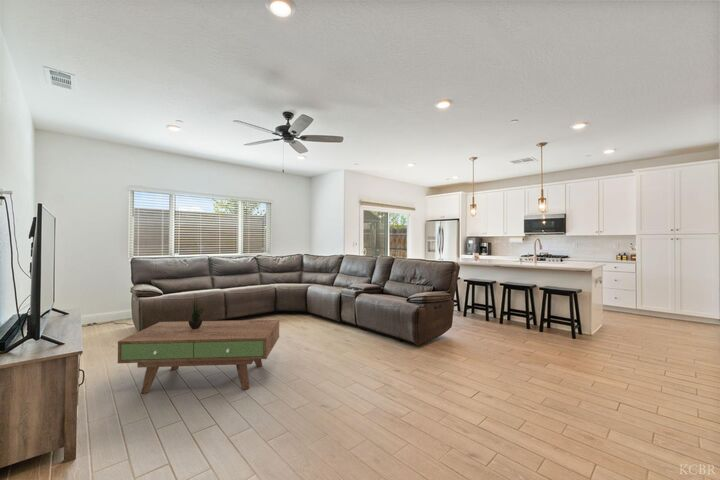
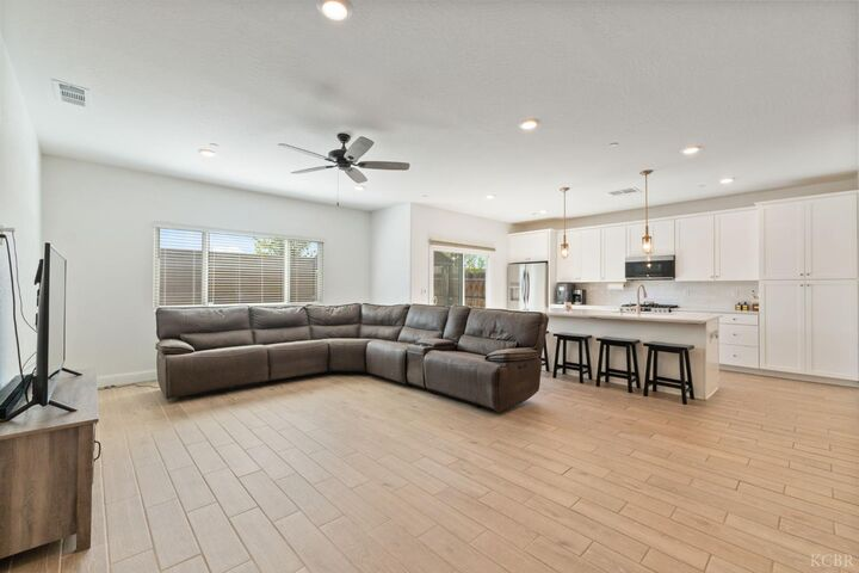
- potted plant (196, 309)
- coffee table (207, 353)
